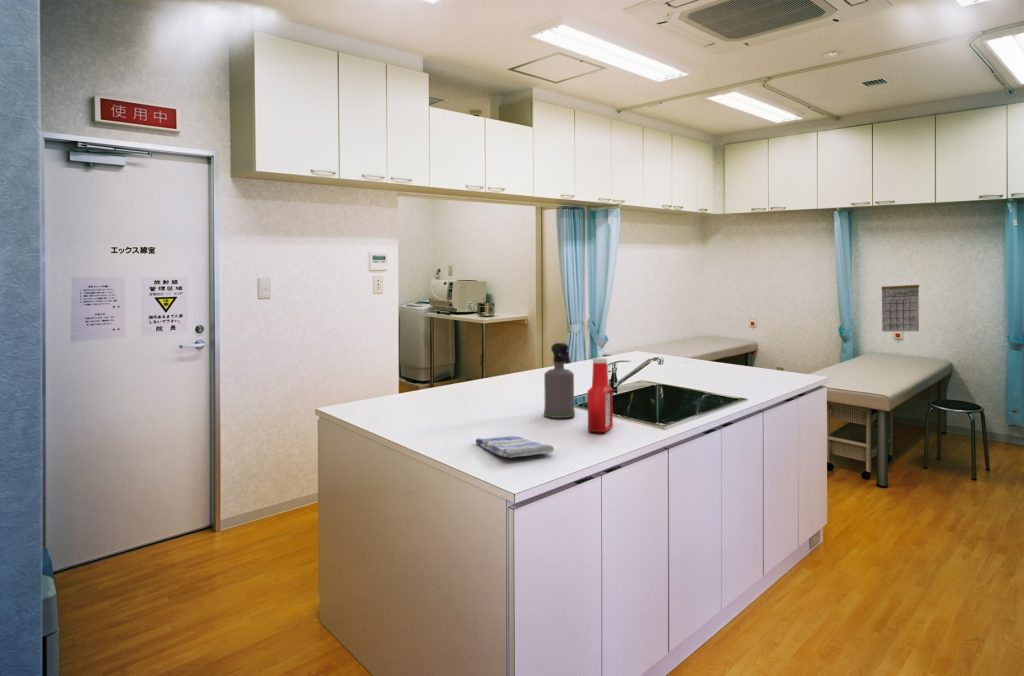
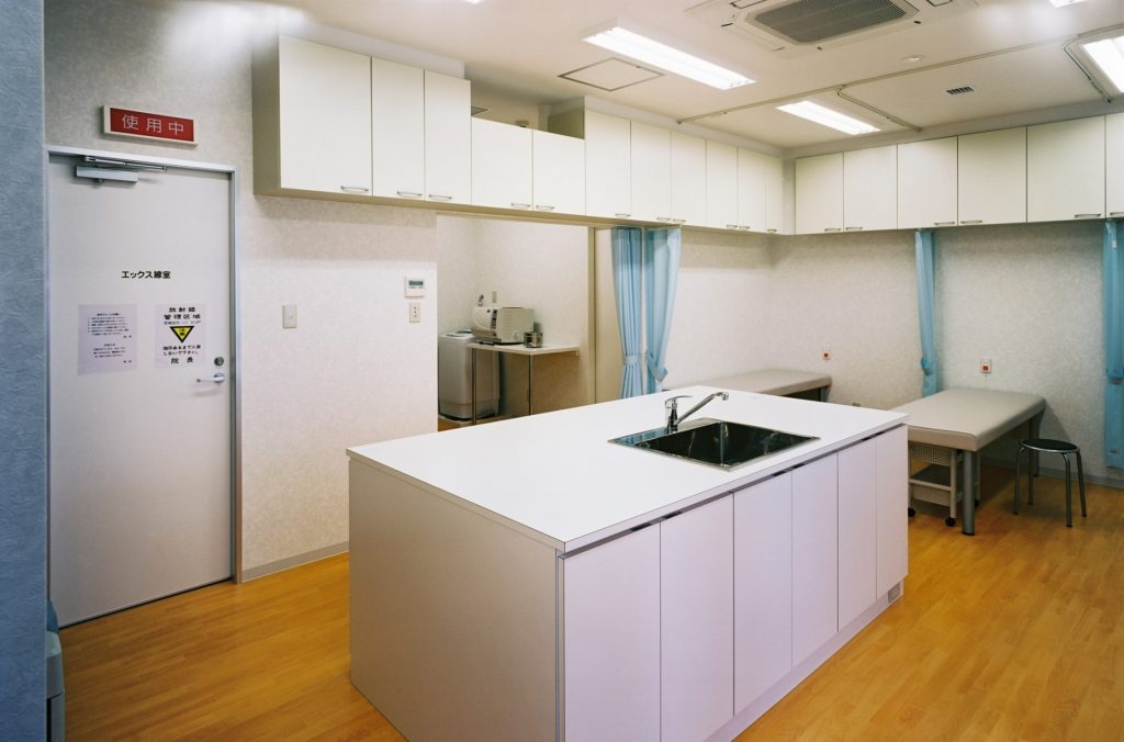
- spray bottle (560, 379)
- dish towel (513, 445)
- soap bottle (600, 393)
- calendar (900, 303)
